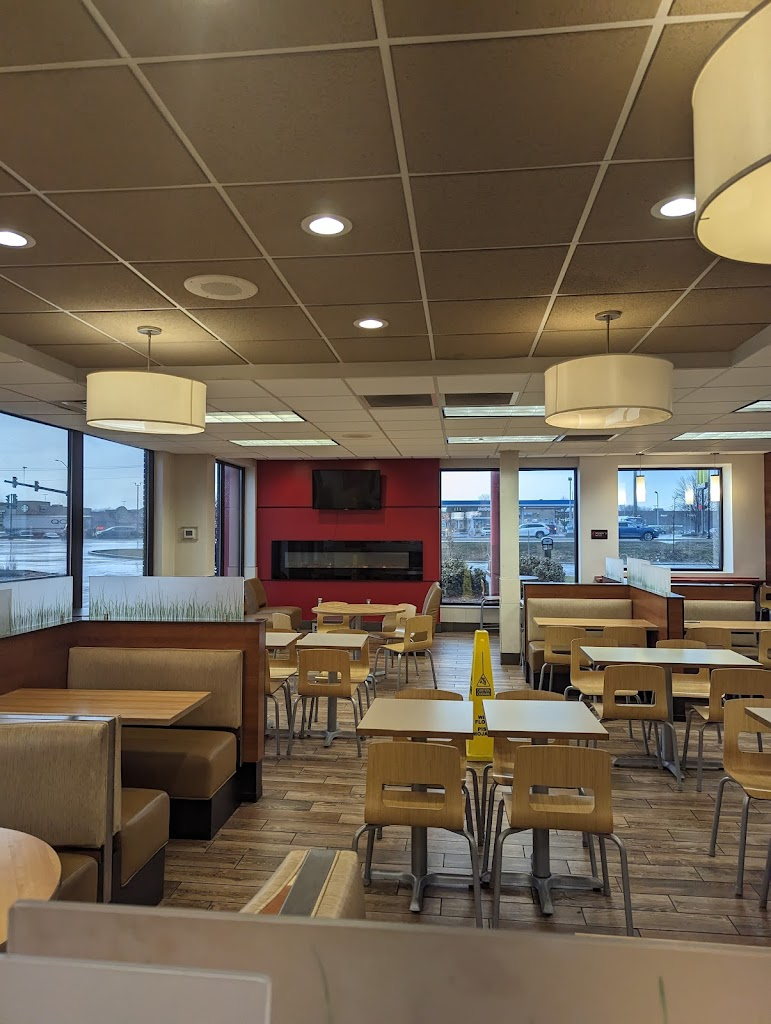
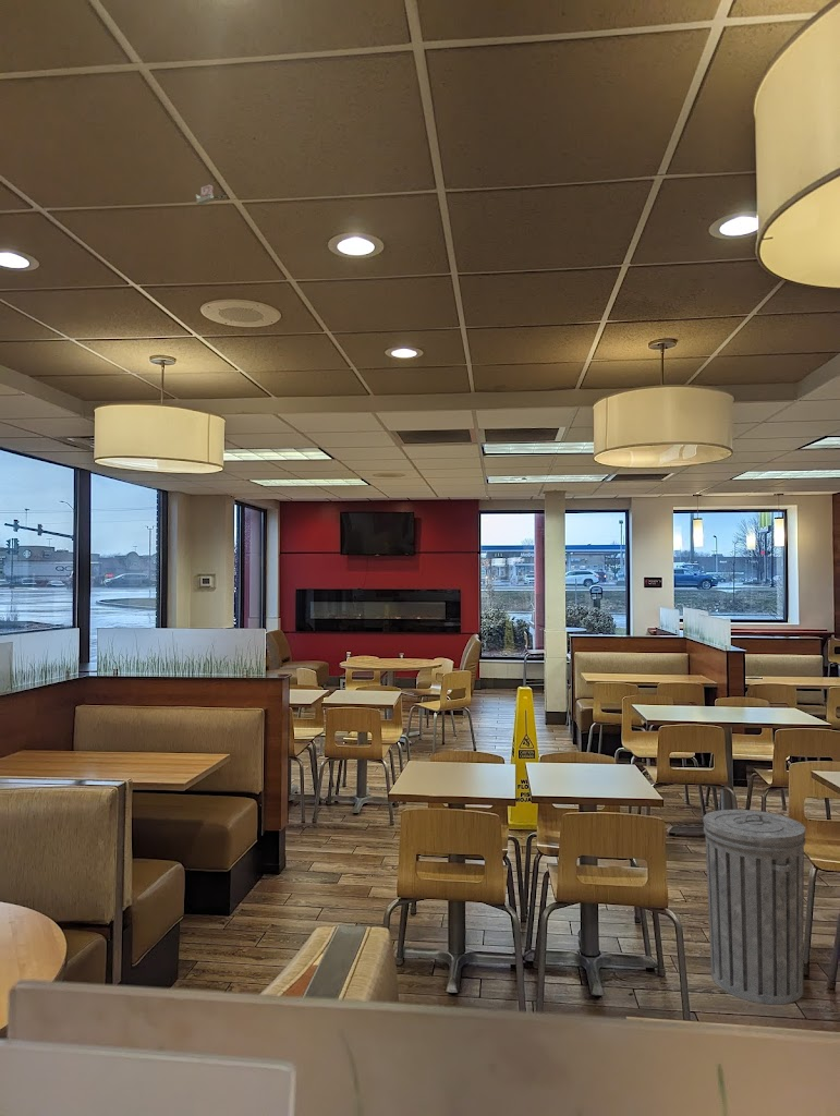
+ trash can (754, 897)
+ tape dispenser (211, 192)
